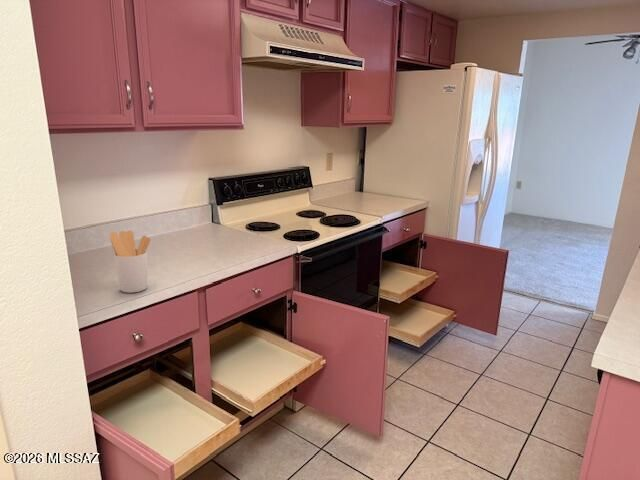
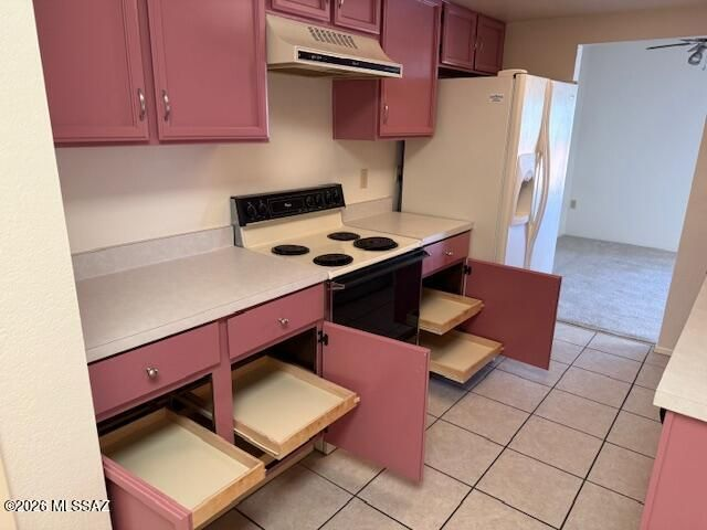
- utensil holder (128, 259)
